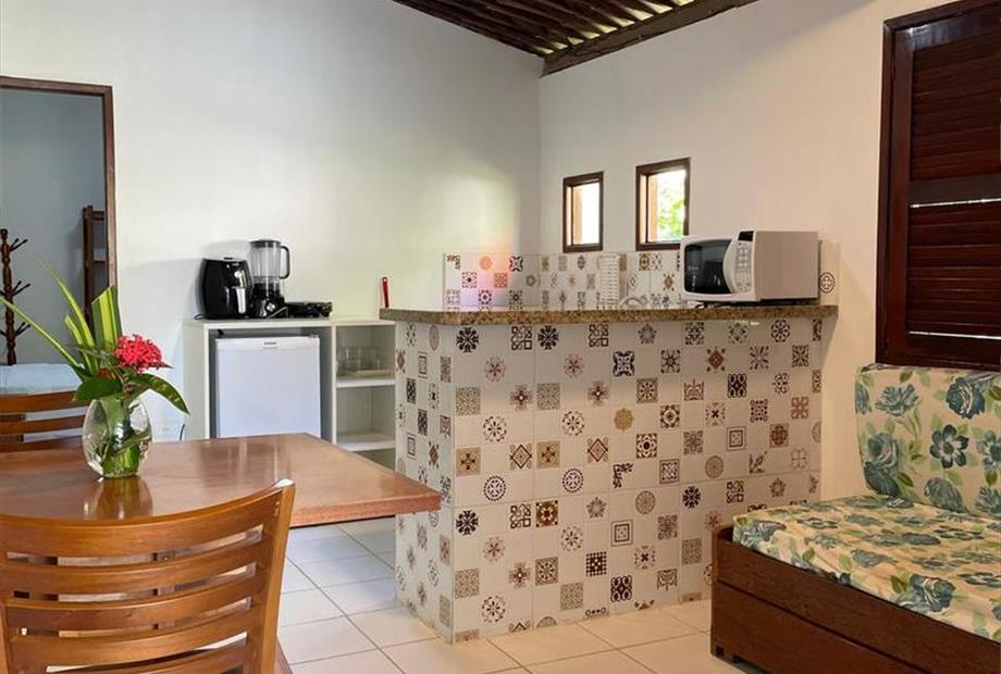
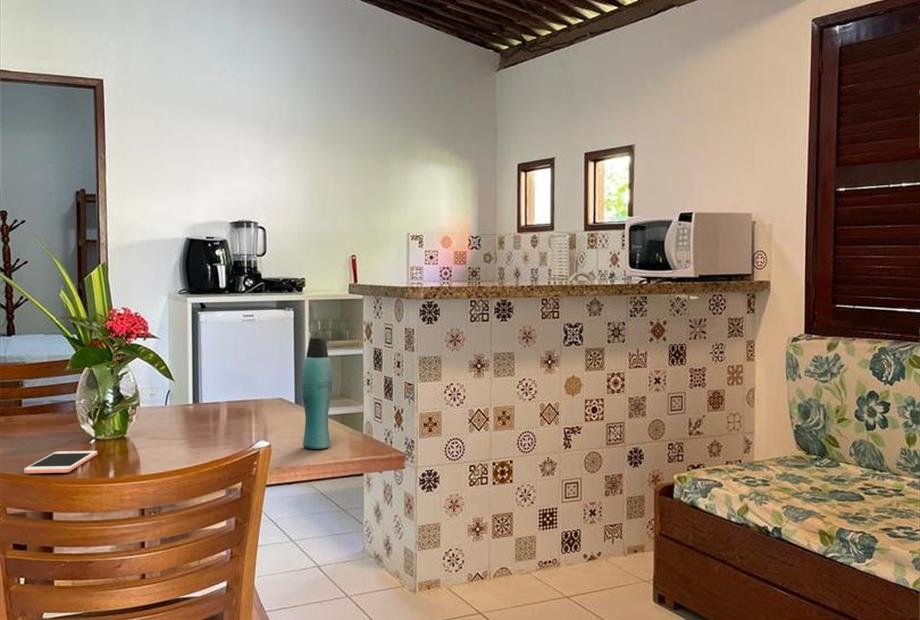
+ cell phone (62, 461)
+ bottle (317, 391)
